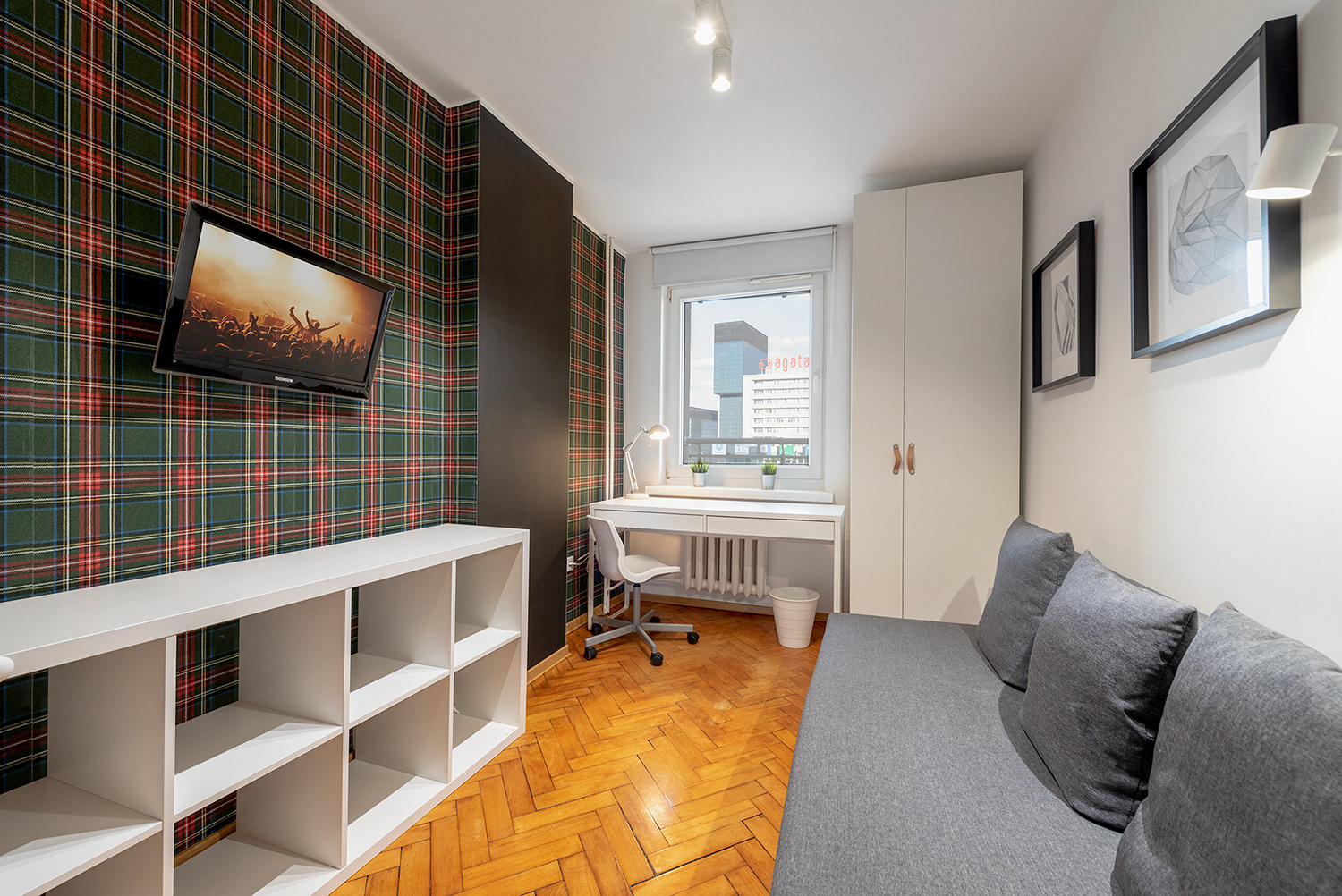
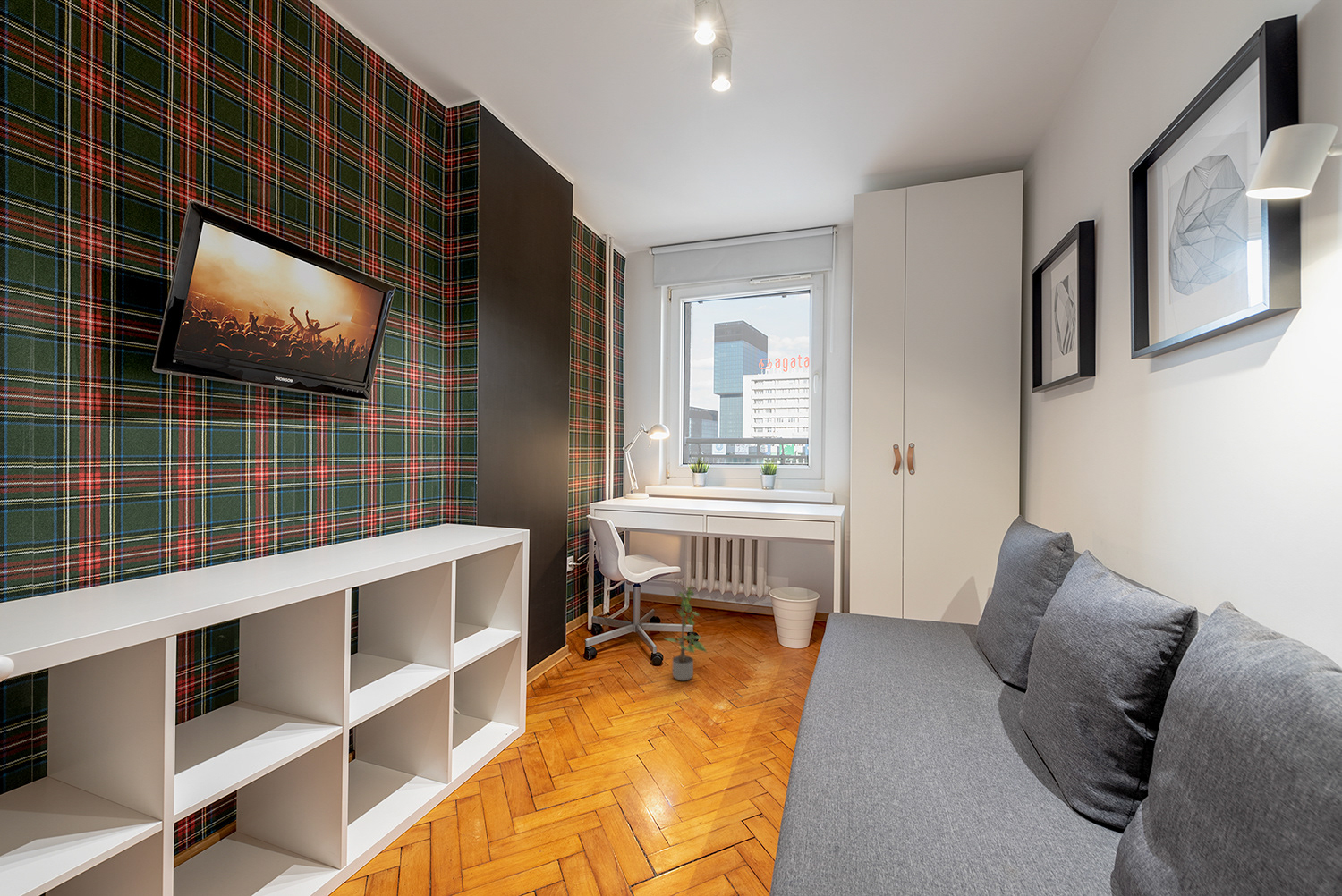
+ potted plant (689, 630)
